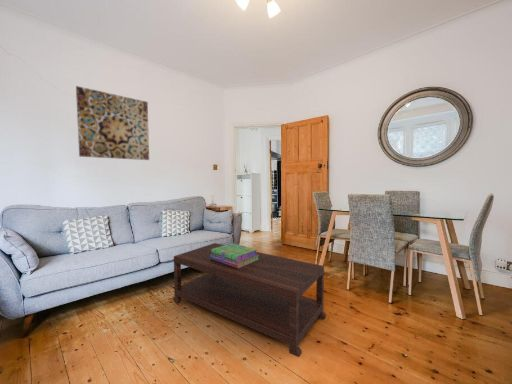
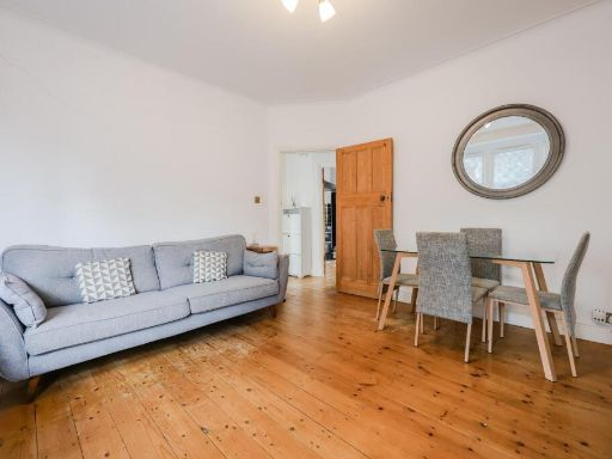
- stack of books (234, 254)
- coffee table (244, 285)
- wall art (116, 126)
